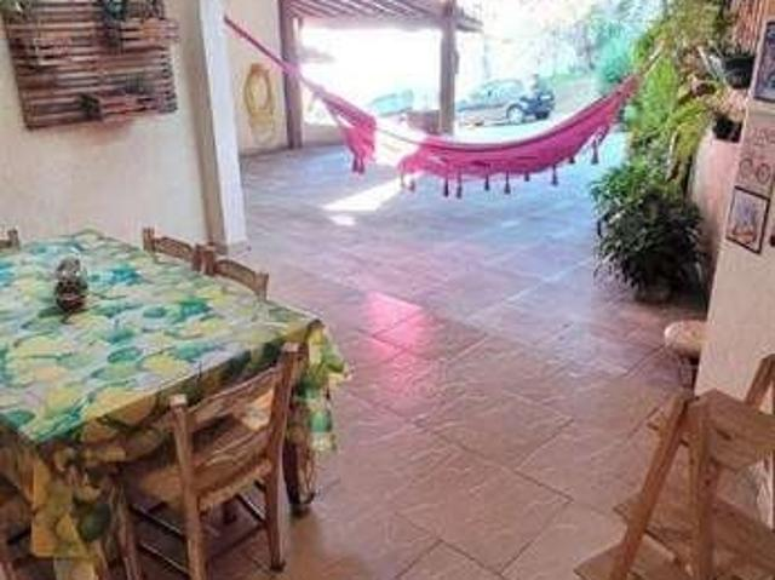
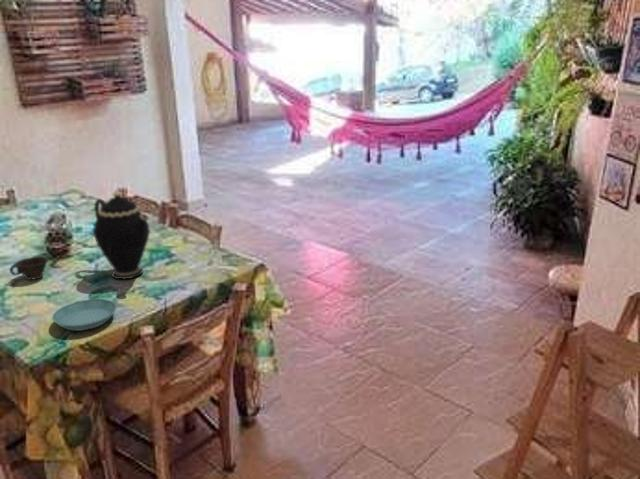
+ saucer (85, 315)
+ cup (29, 269)
+ teapot (122, 233)
